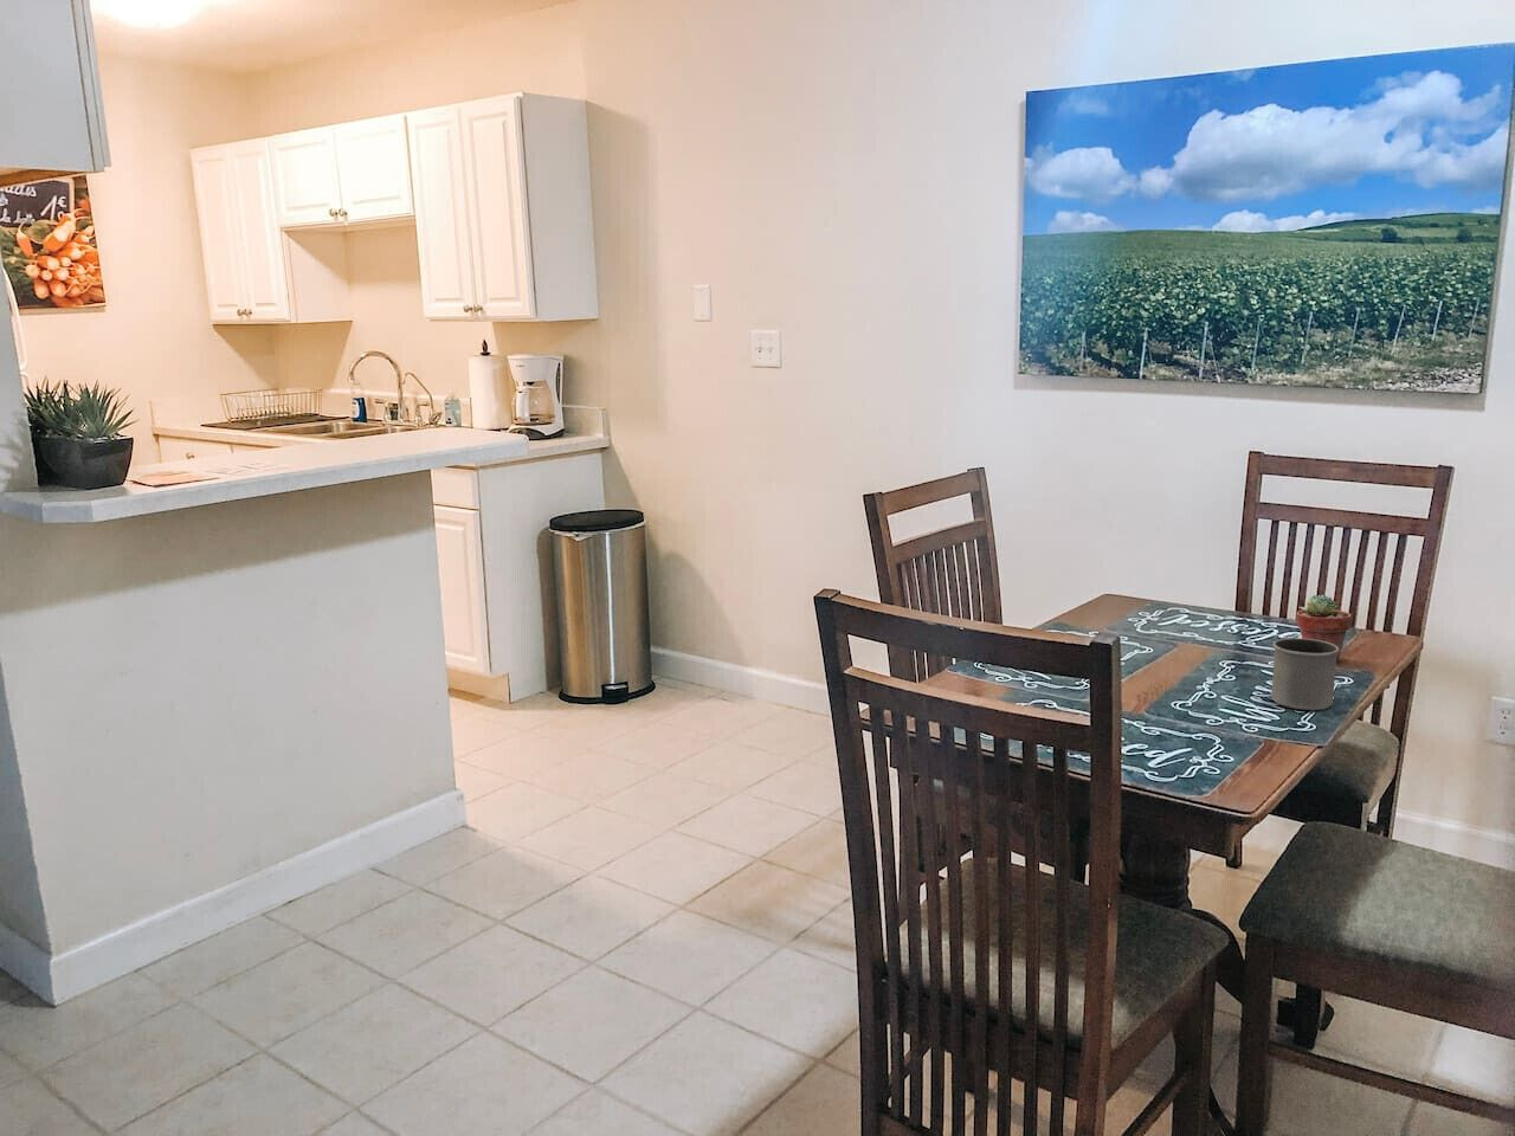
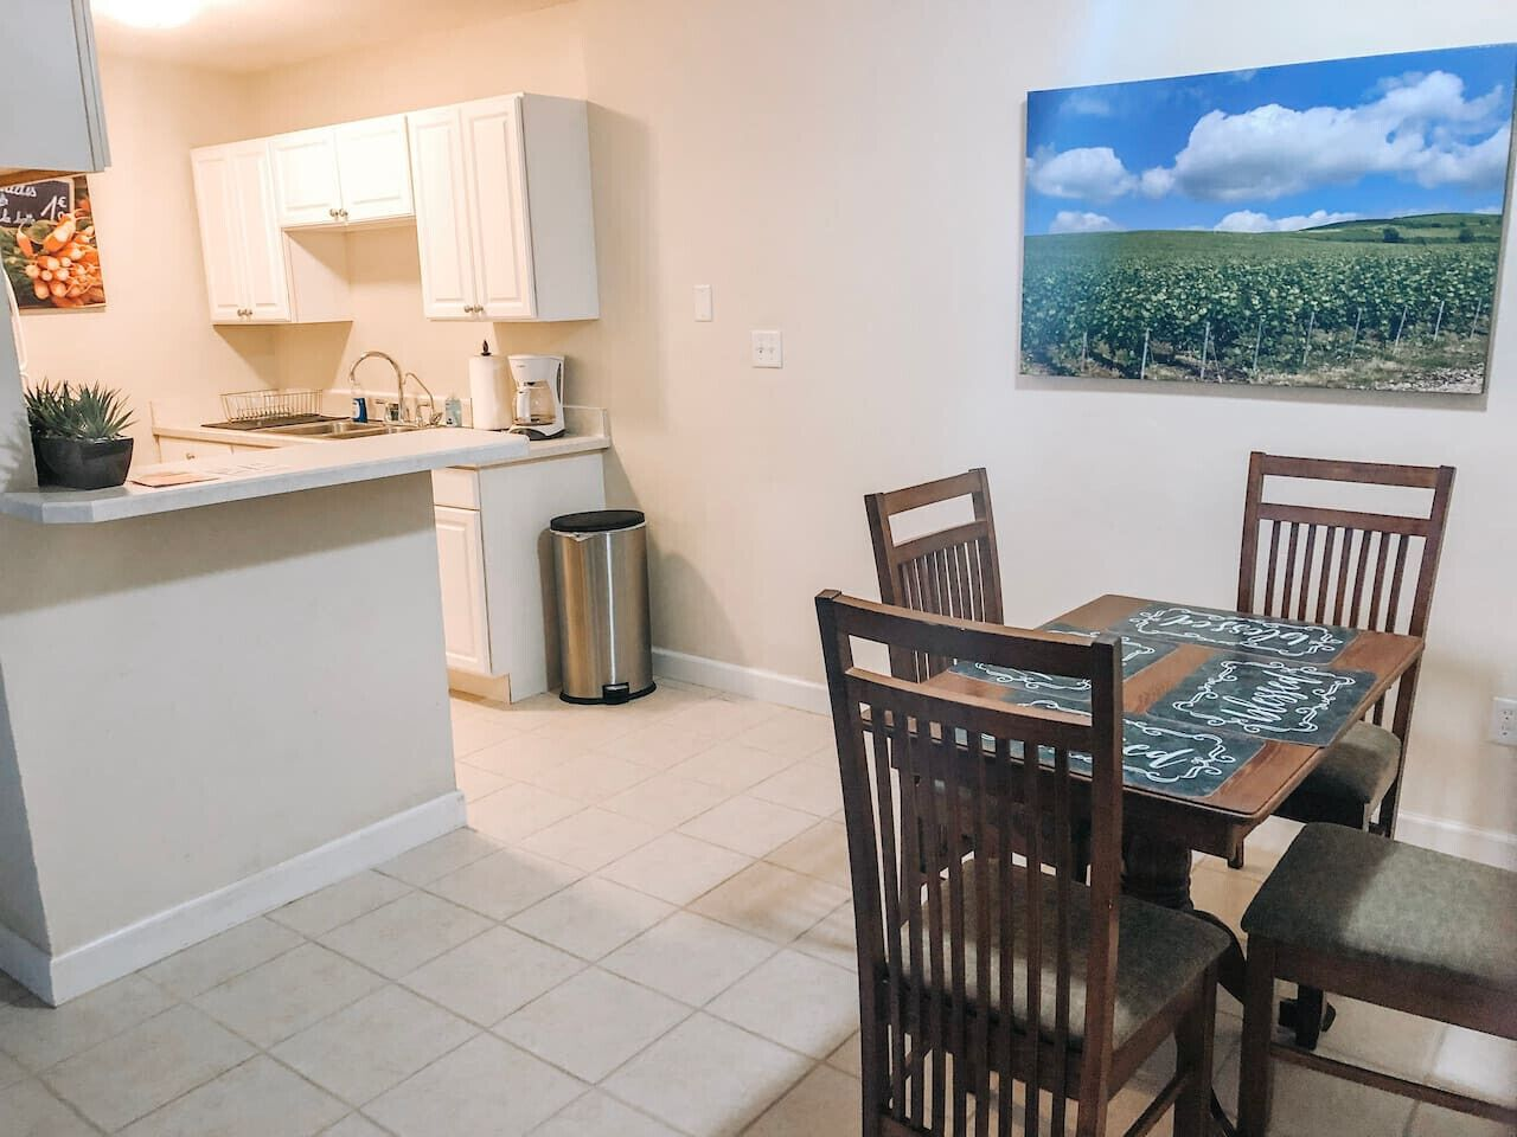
- potted succulent (1322, 626)
- mug (1301, 671)
